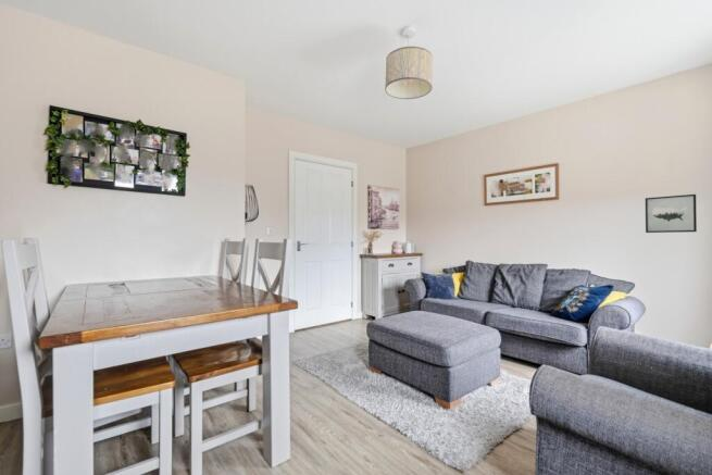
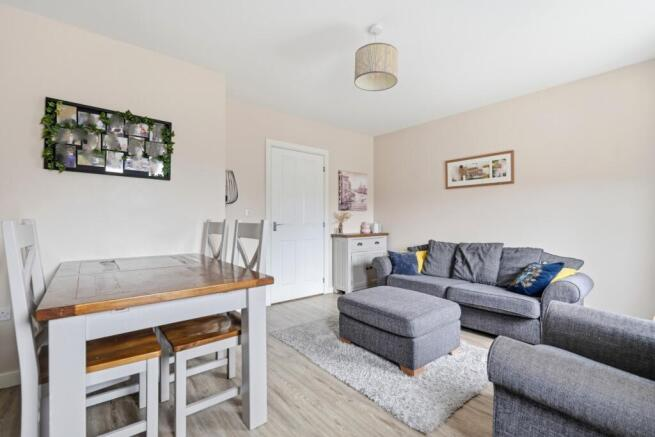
- wall art (670, 214)
